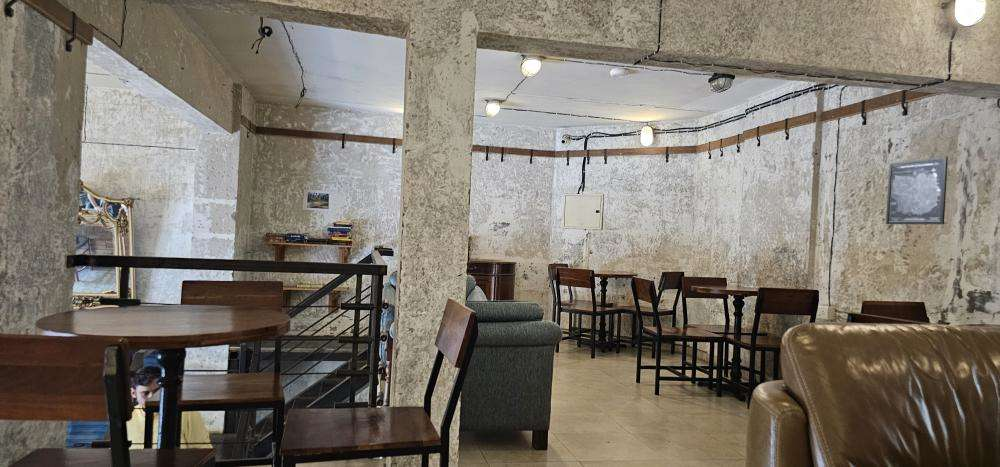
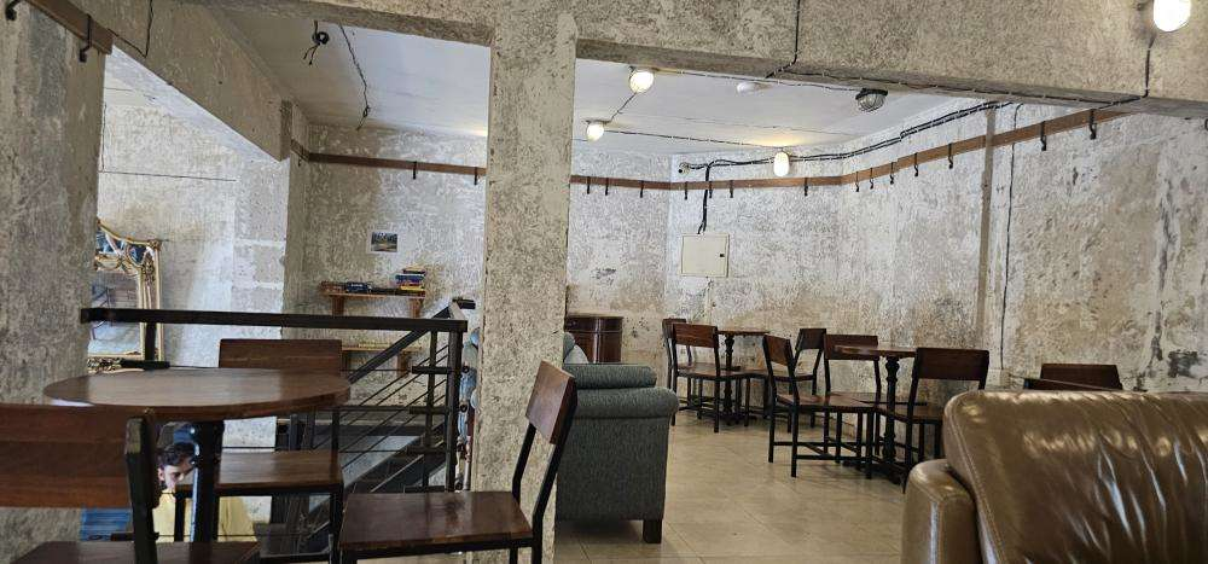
- wall art (915, 192)
